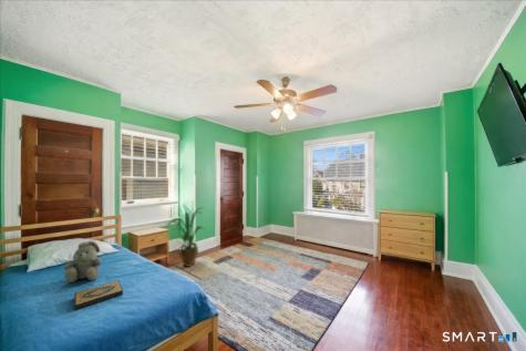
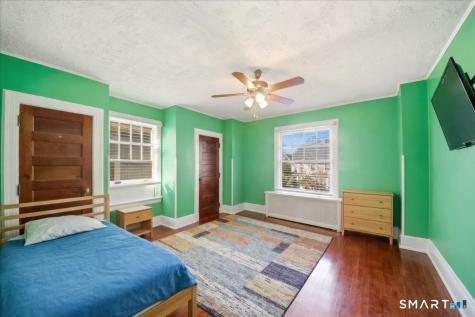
- hardback book (99, 293)
- house plant (185, 235)
- teddy bear (84, 260)
